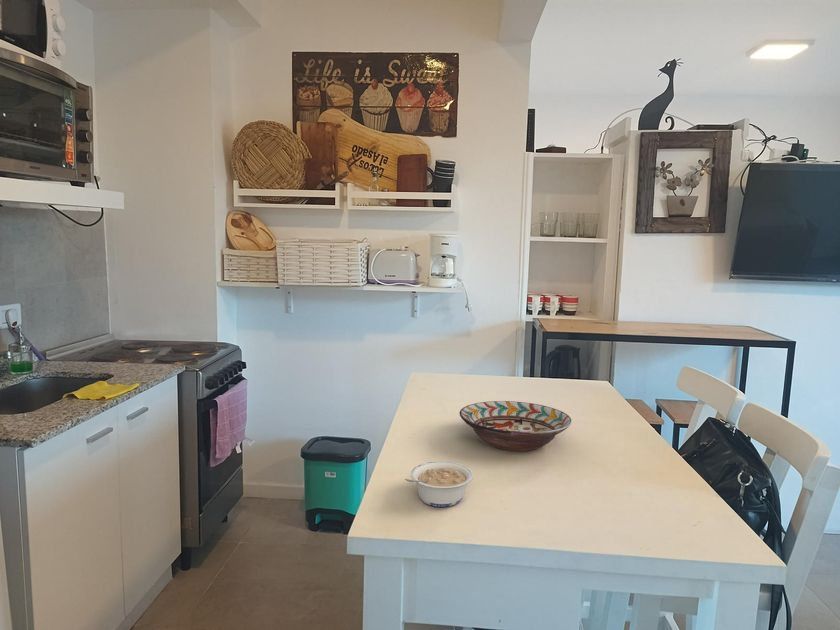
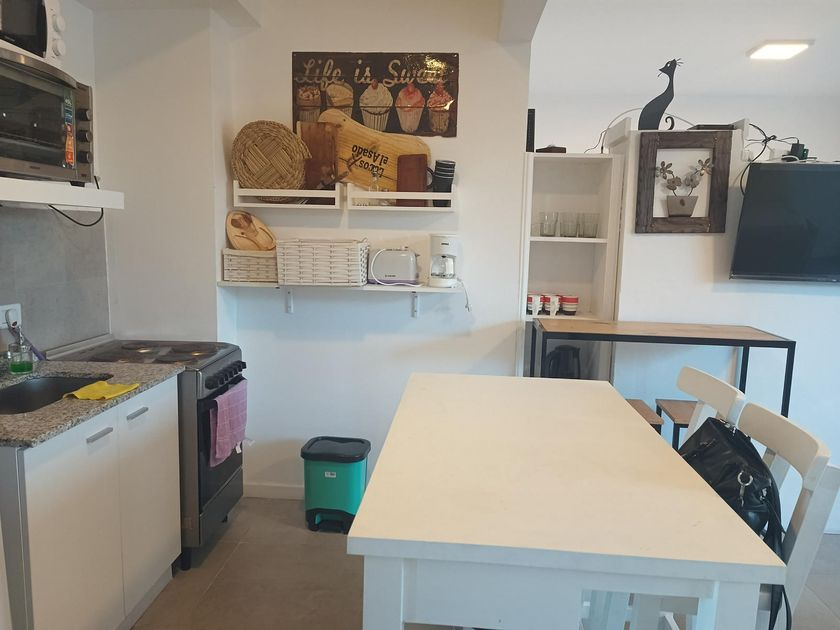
- decorative bowl (514, 428)
- legume (440, 483)
